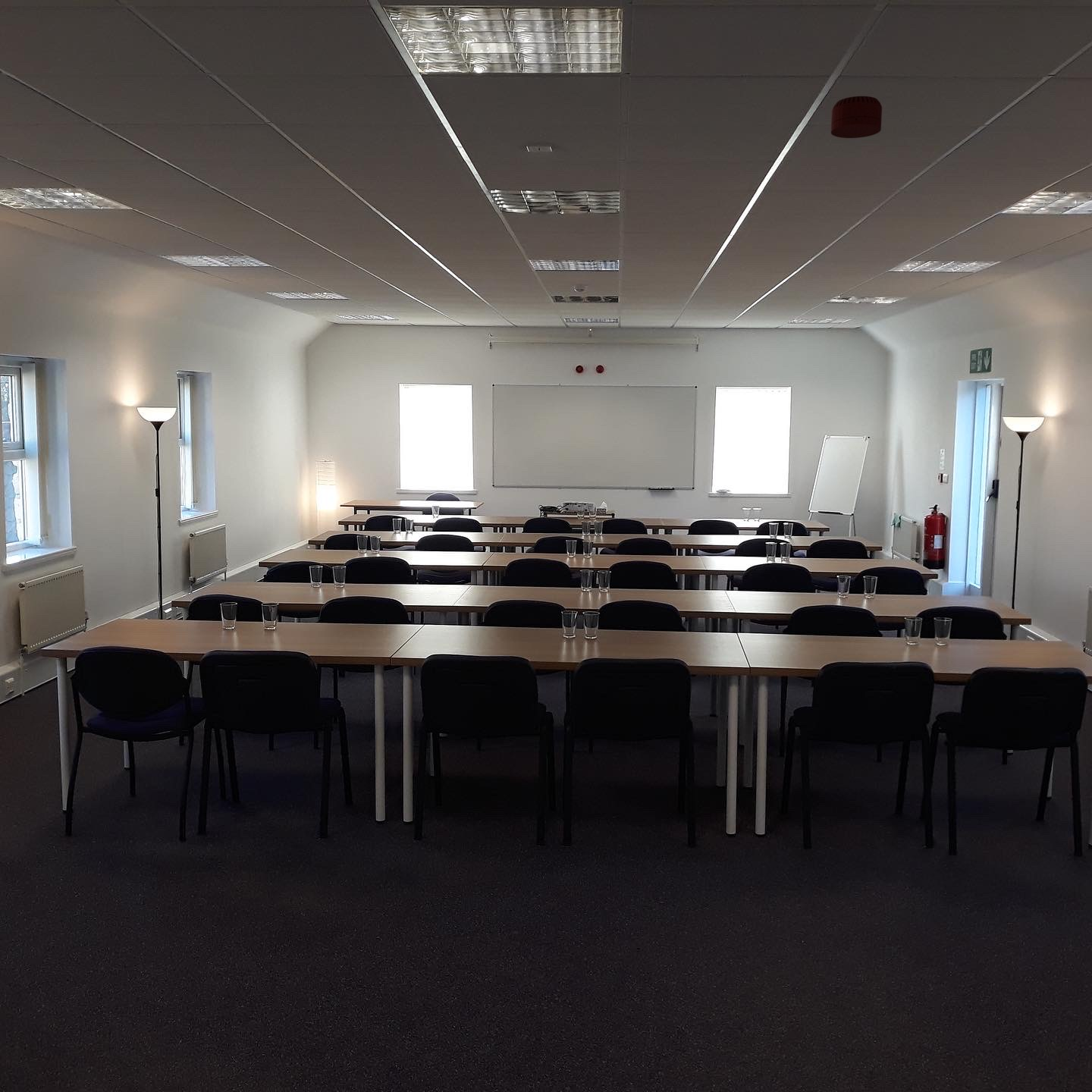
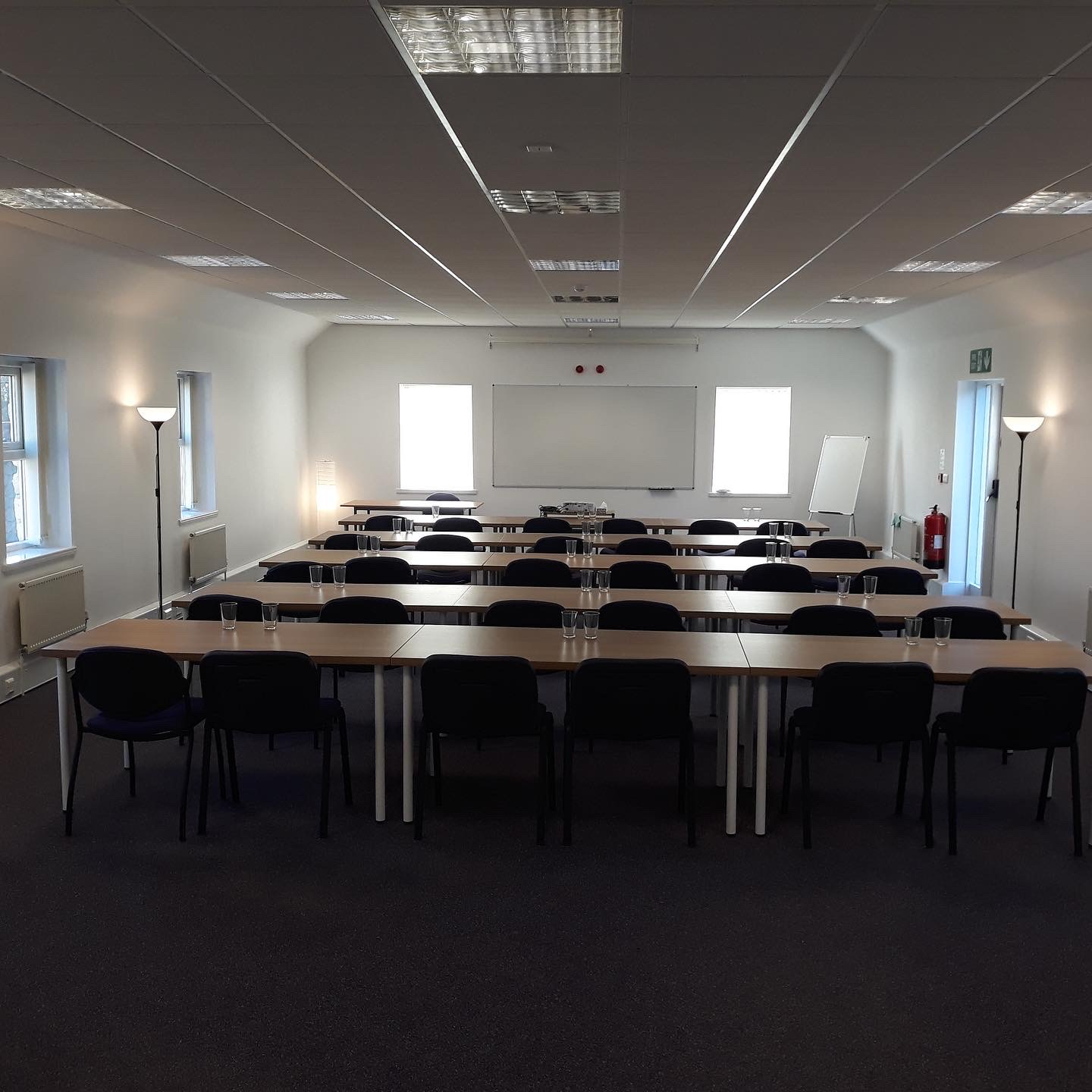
- smoke detector (856, 116)
